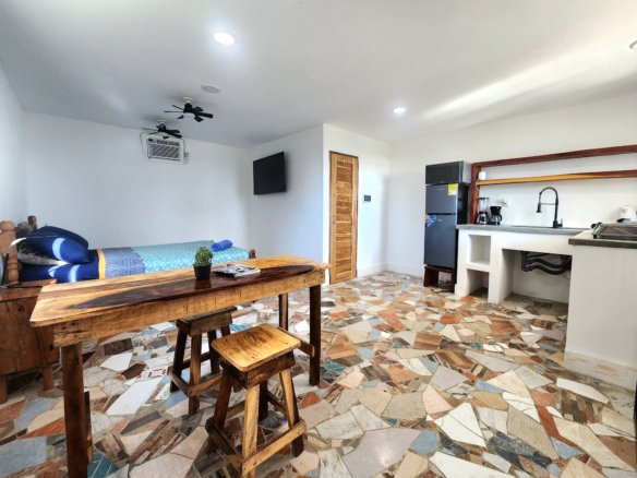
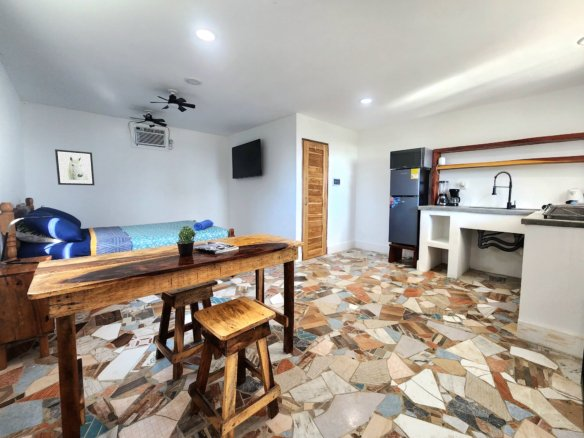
+ wall art (75, 168)
